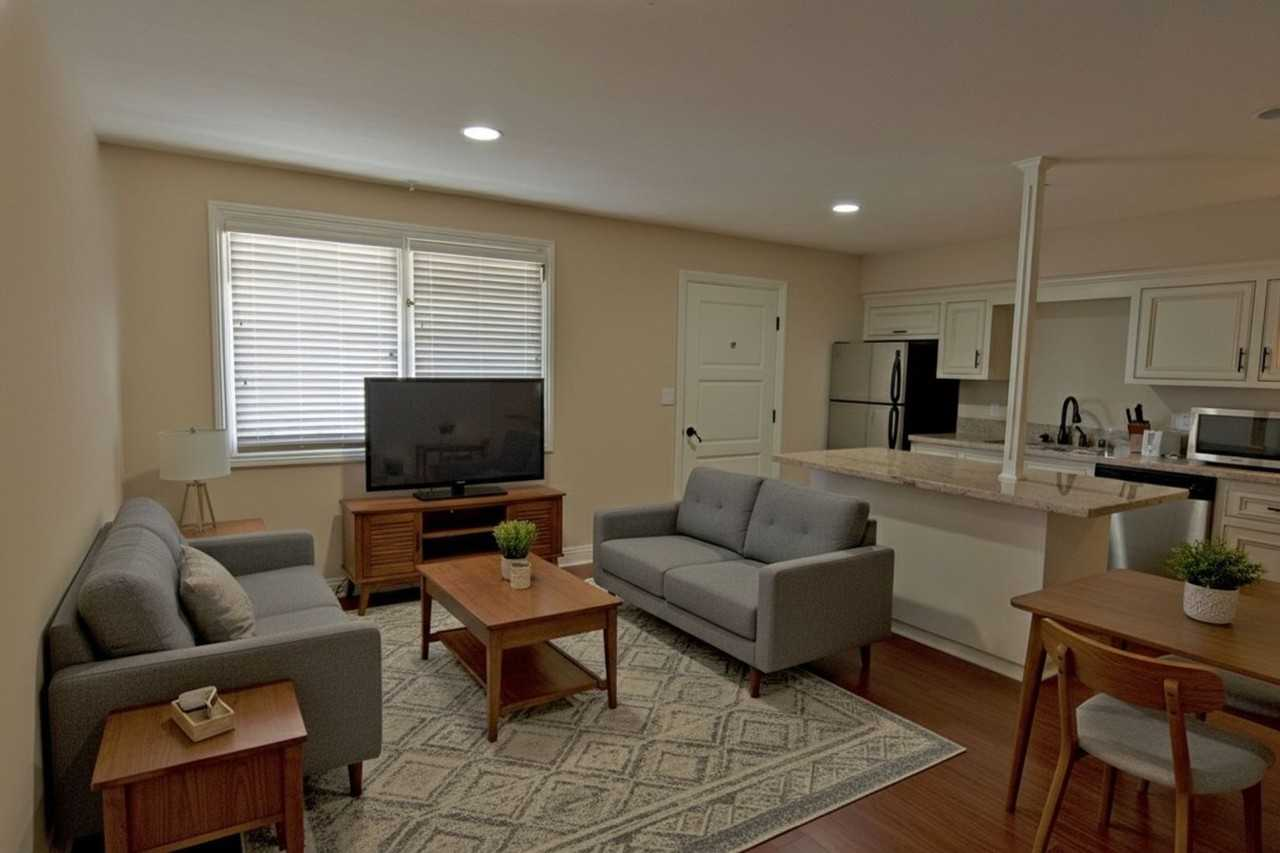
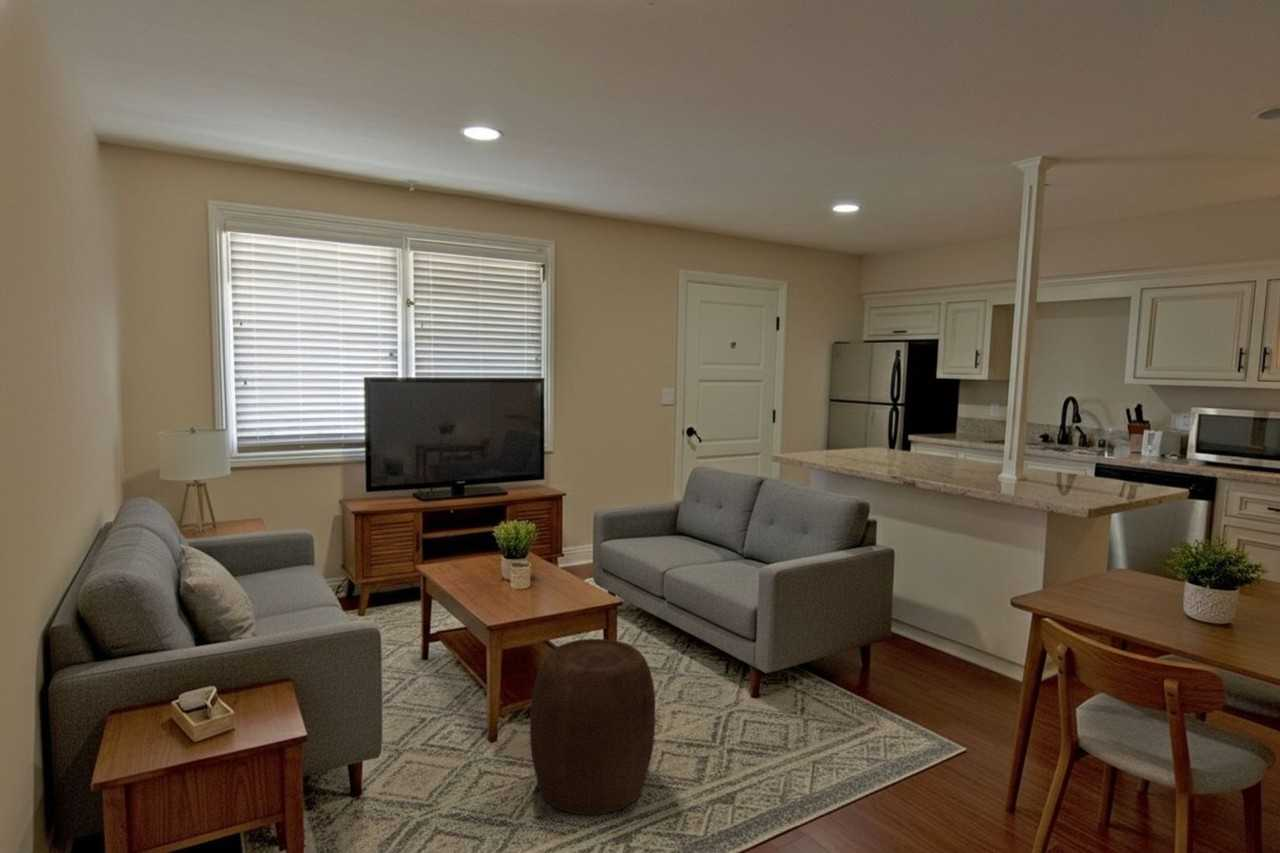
+ stool (592, 718)
